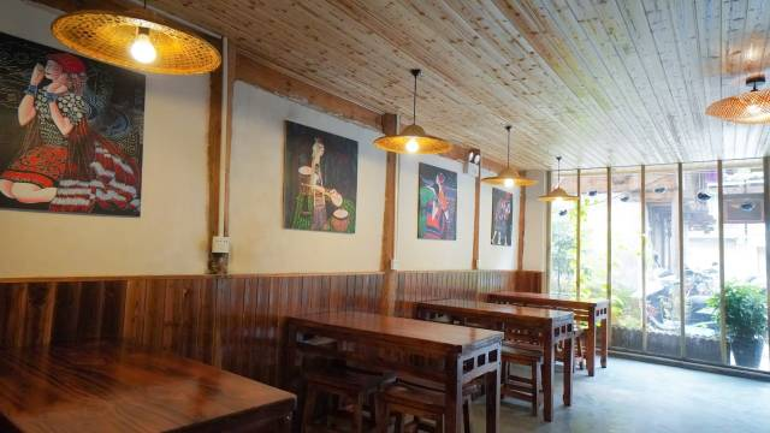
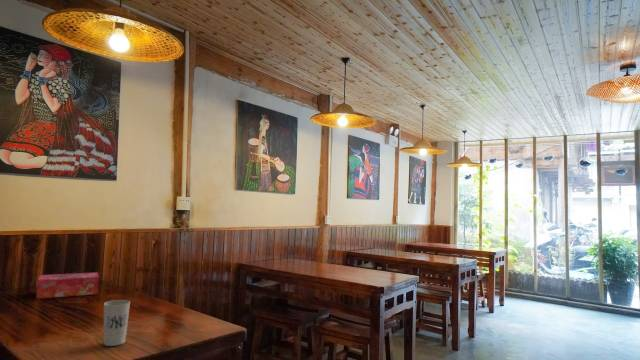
+ cup (115, 322)
+ tissue box (69, 284)
